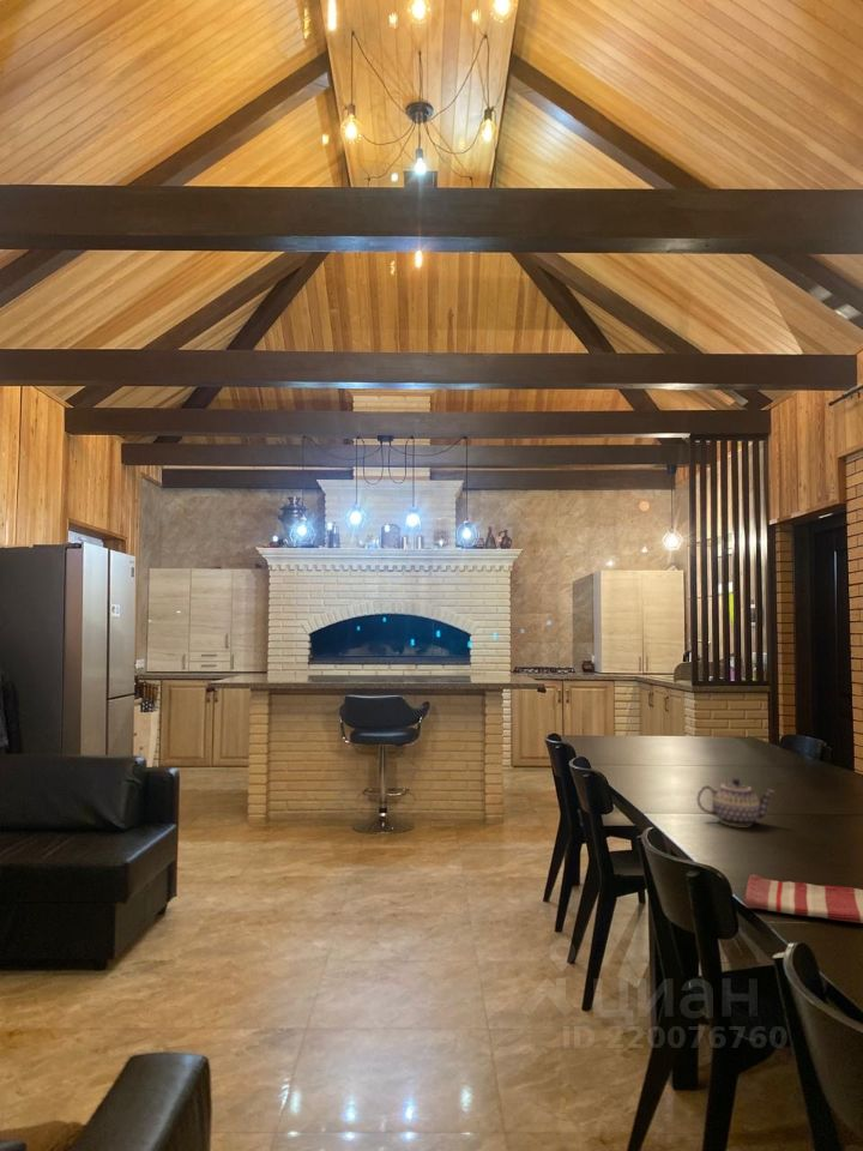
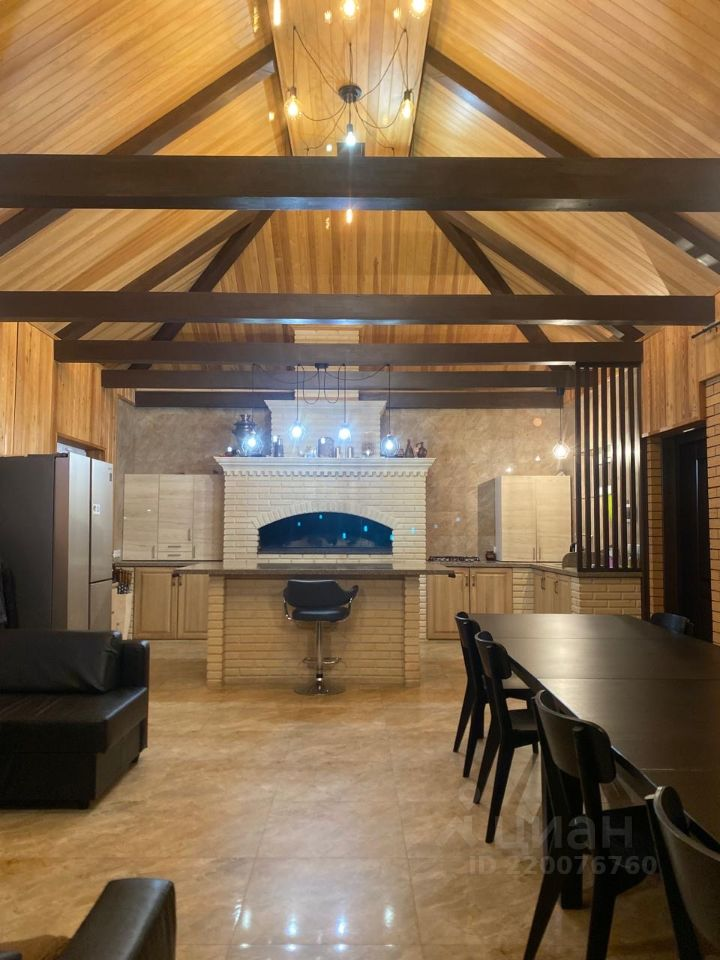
- teapot (736, 801)
- dish towel (807, 898)
